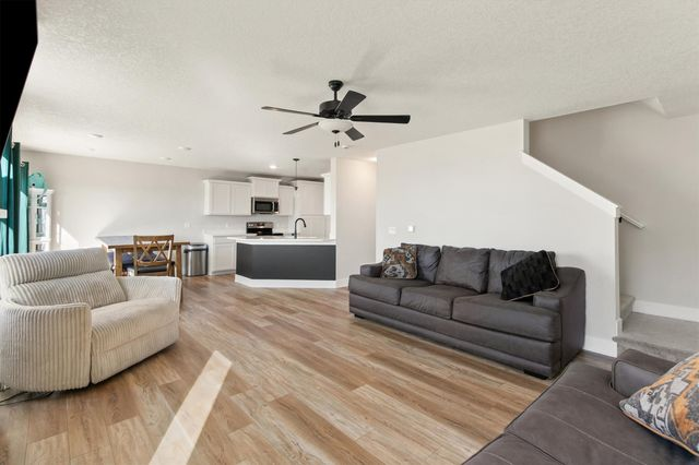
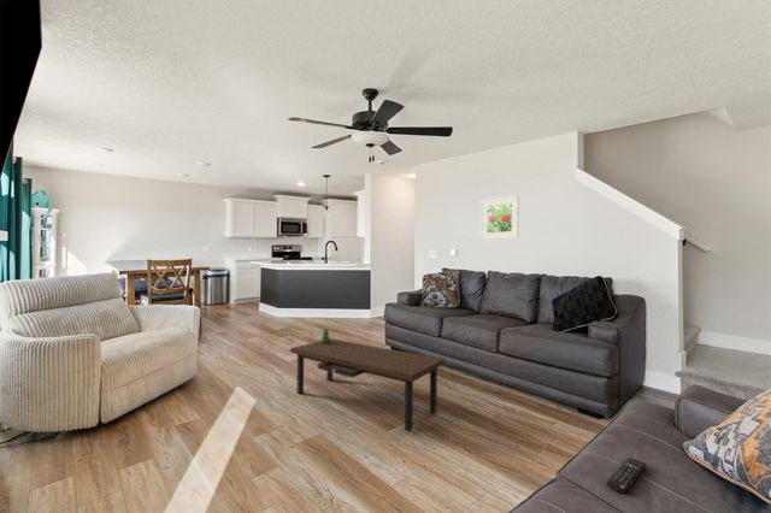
+ coffee table (358, 372)
+ remote control (626, 474)
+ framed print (499, 218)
